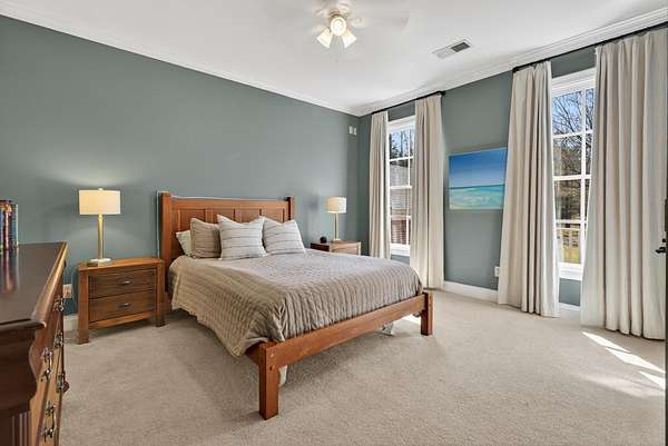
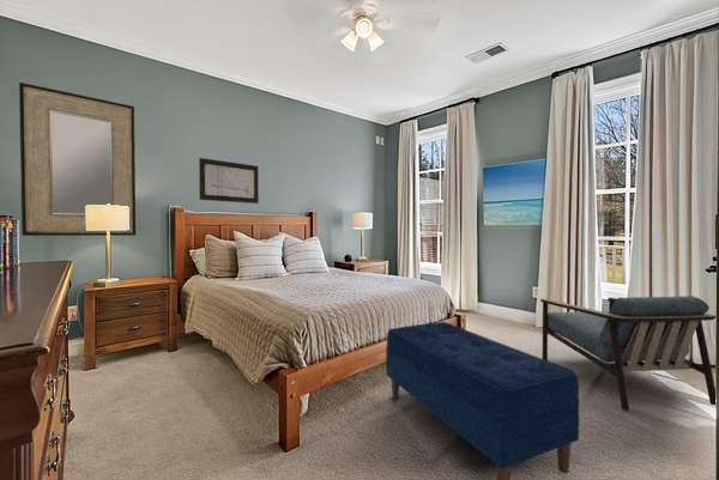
+ bench (464, 387)
+ armchair (615, 333)
+ home mirror (83, 165)
+ wall art (230, 182)
